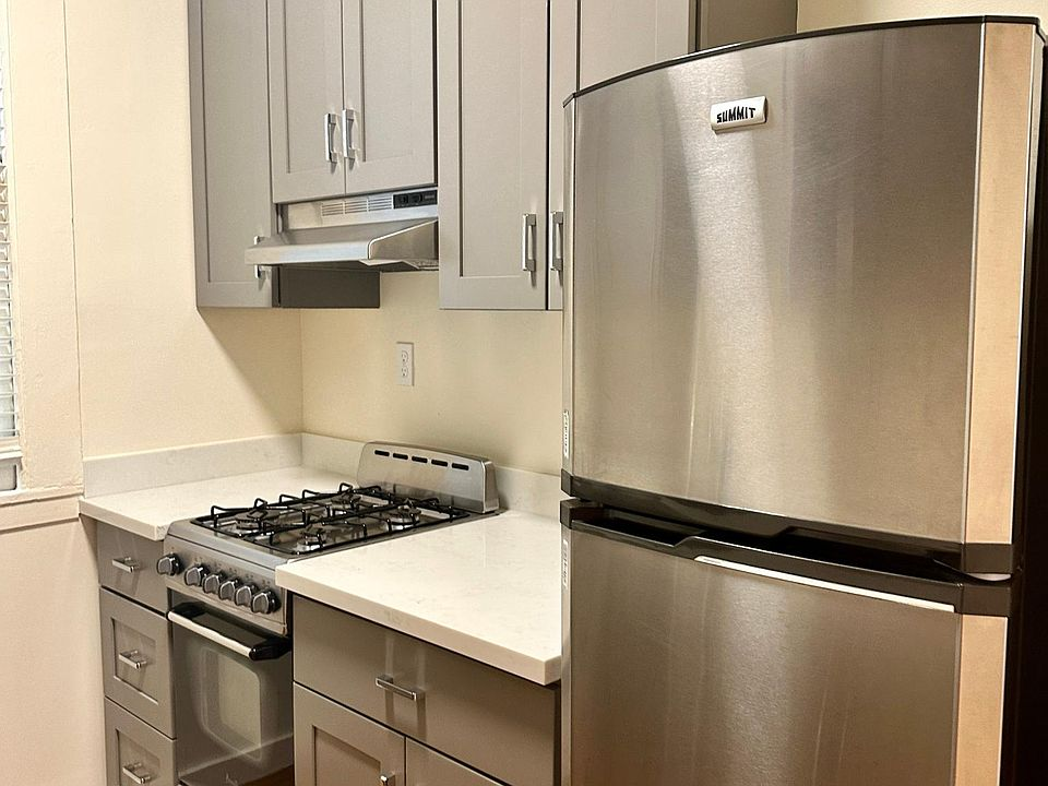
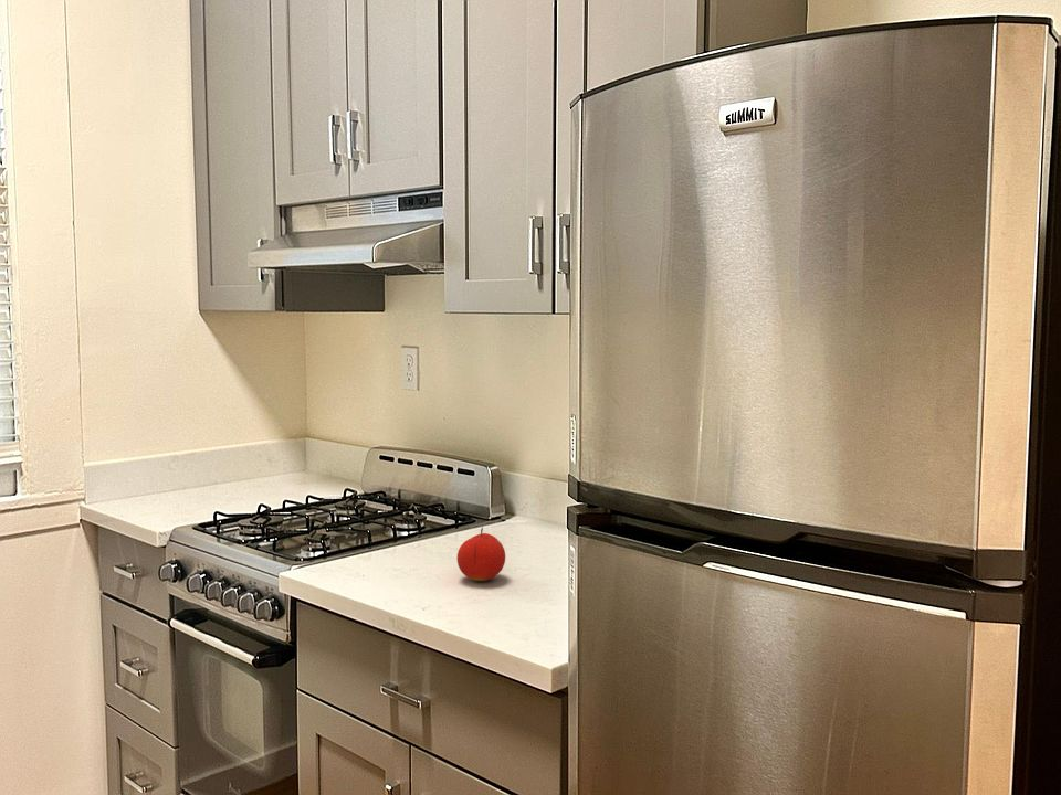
+ fruit (481, 553)
